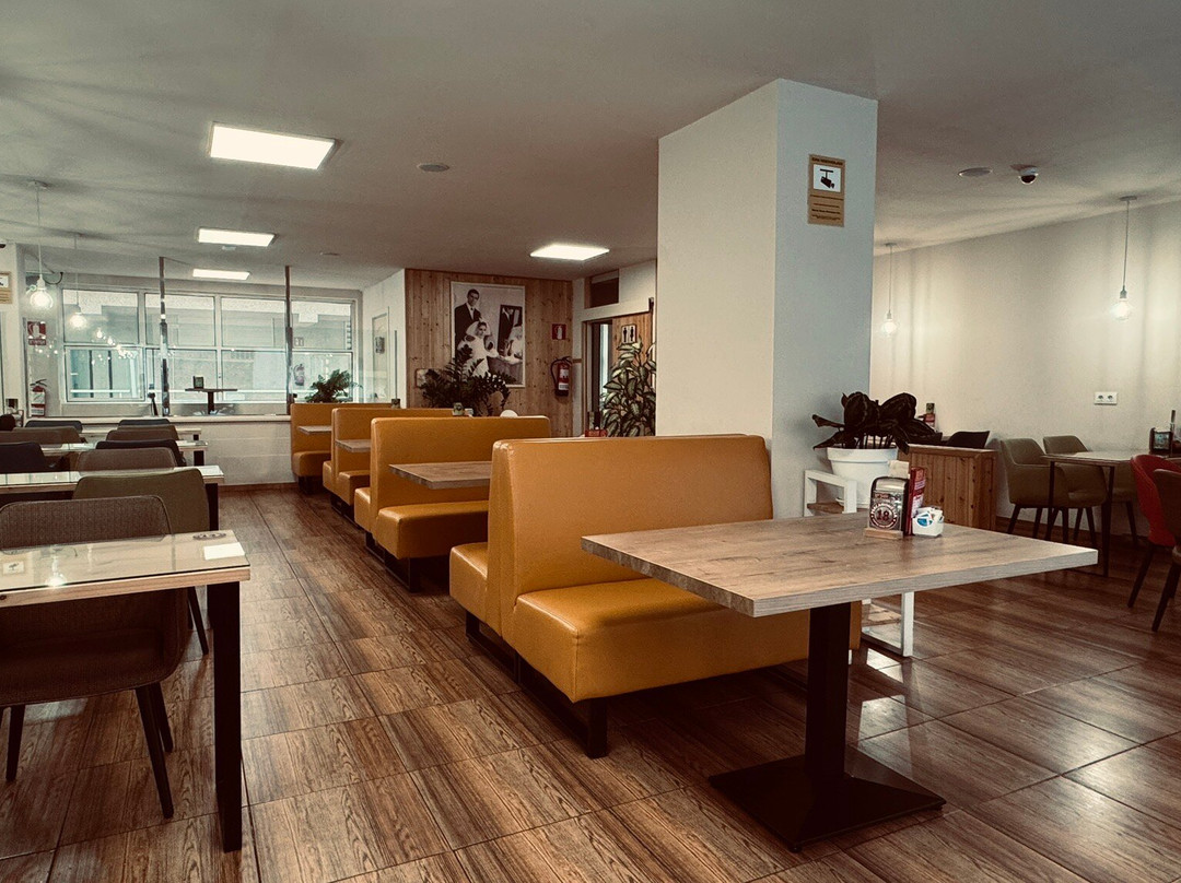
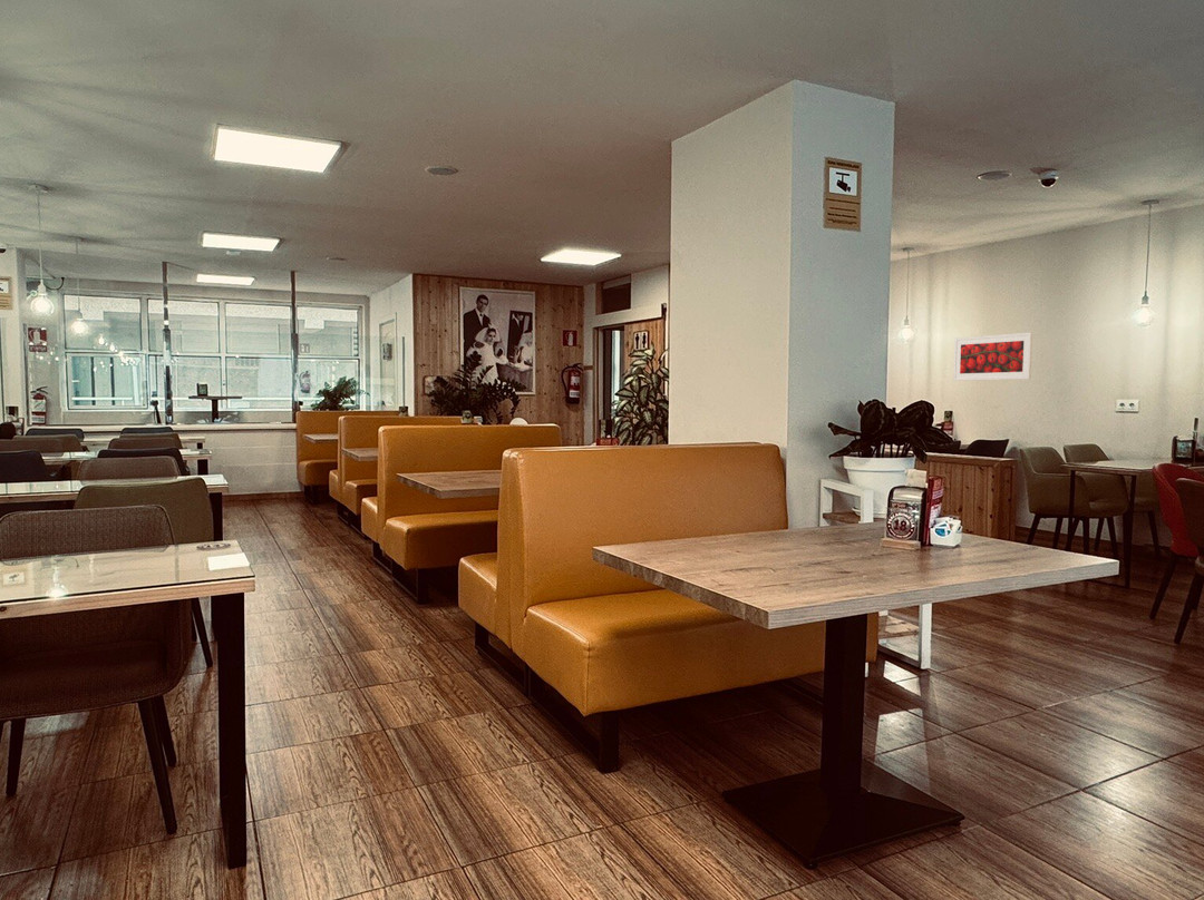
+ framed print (990, 358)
